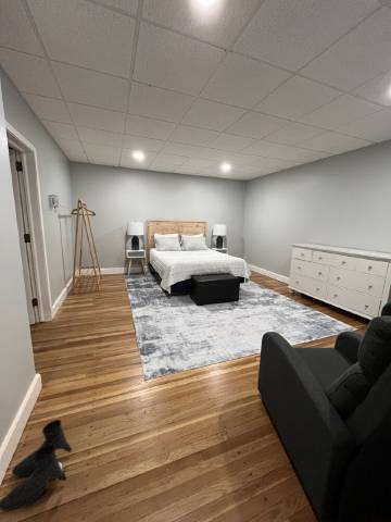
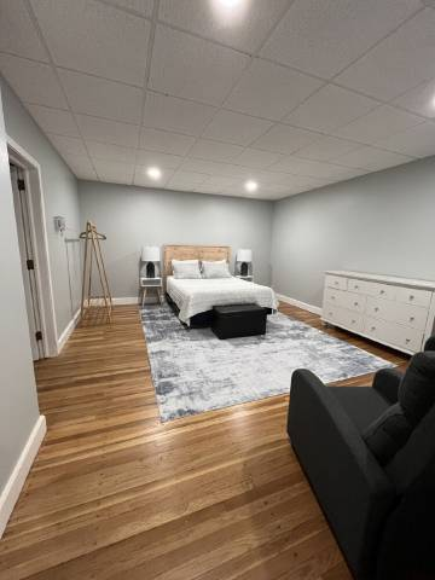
- boots (36, 459)
